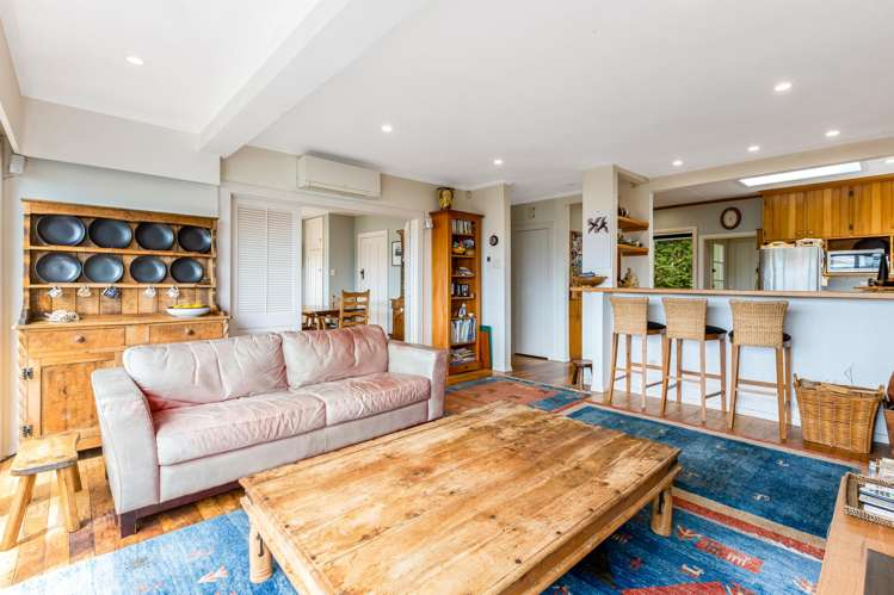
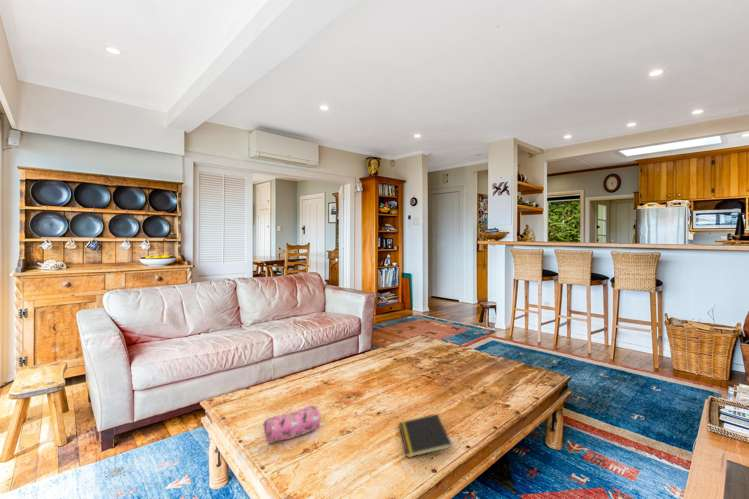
+ pencil case (292, 423)
+ notepad (423, 433)
